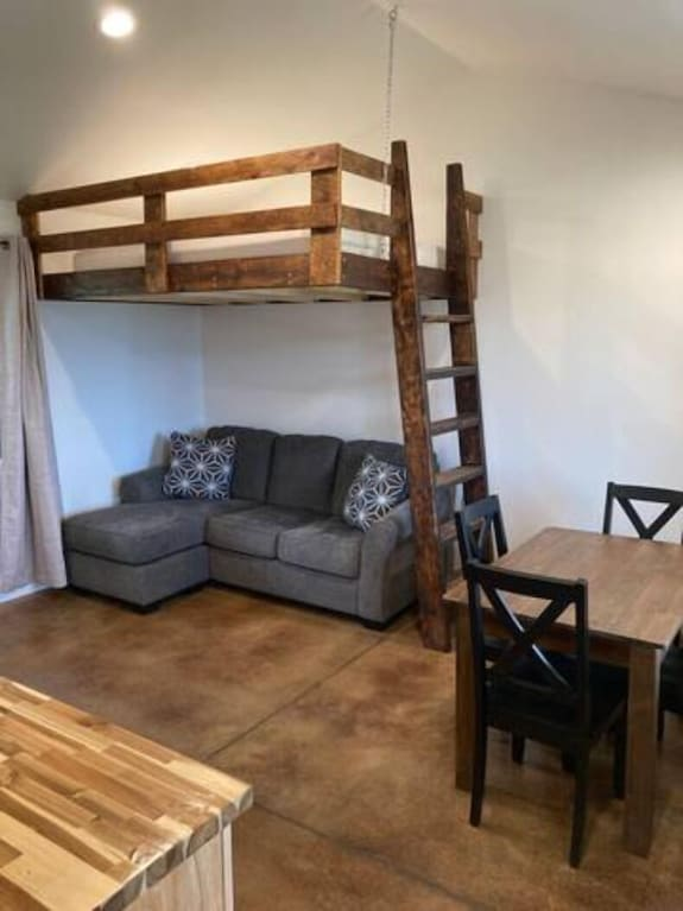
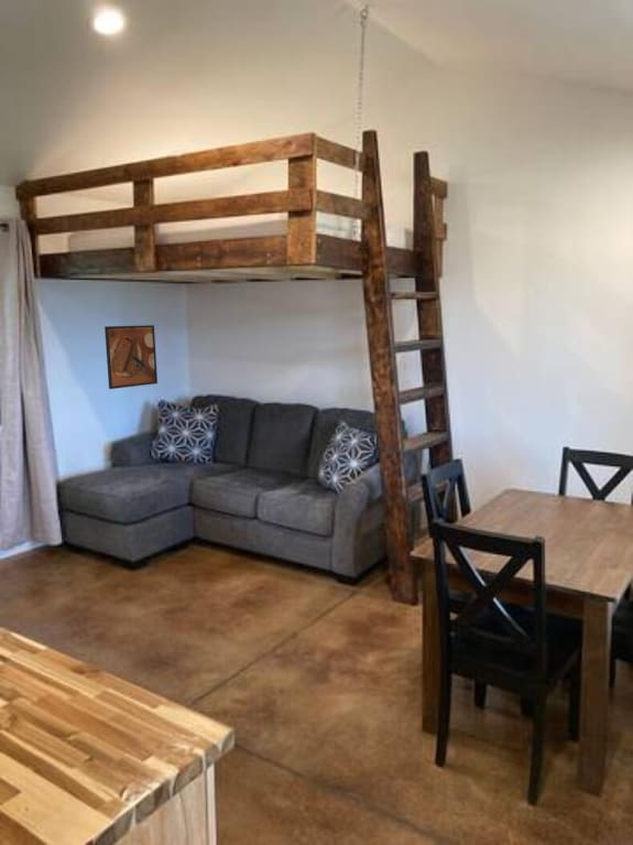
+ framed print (132, 356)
